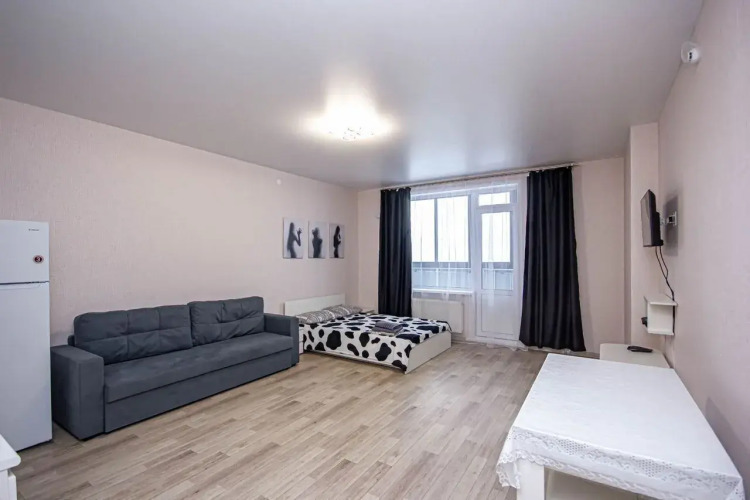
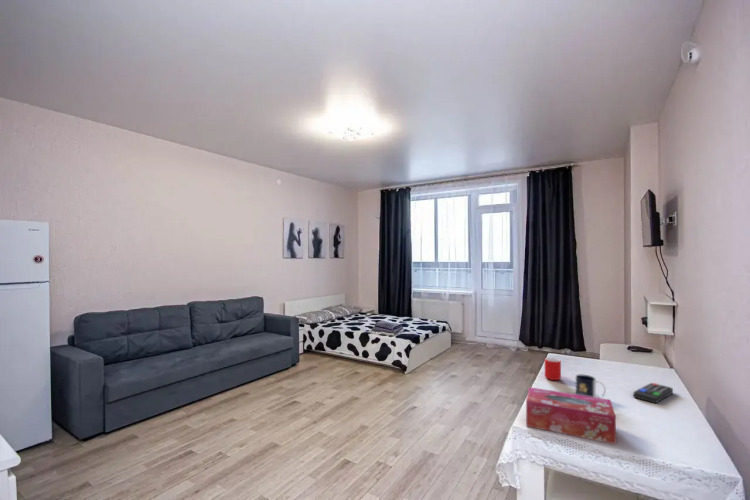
+ remote control (653, 392)
+ tissue box (568, 413)
+ mug (552, 367)
+ mug (590, 388)
